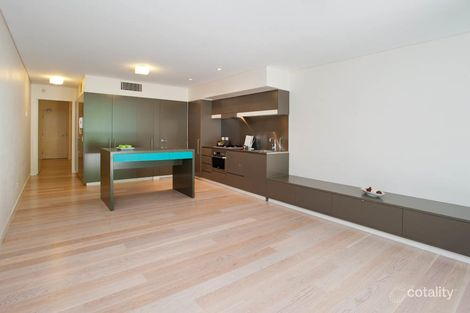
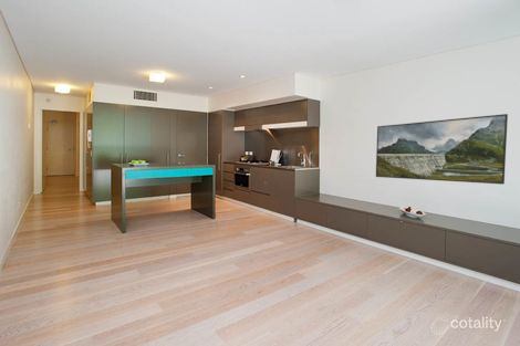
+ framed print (430, 150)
